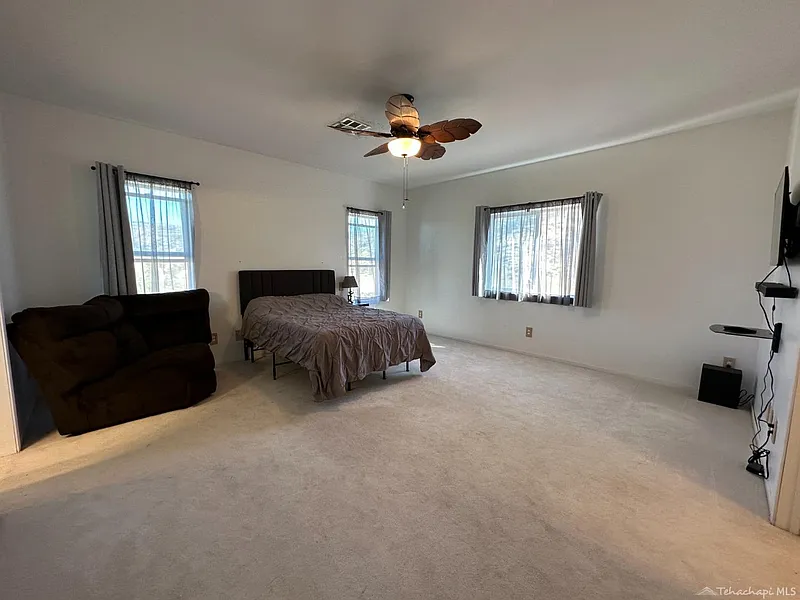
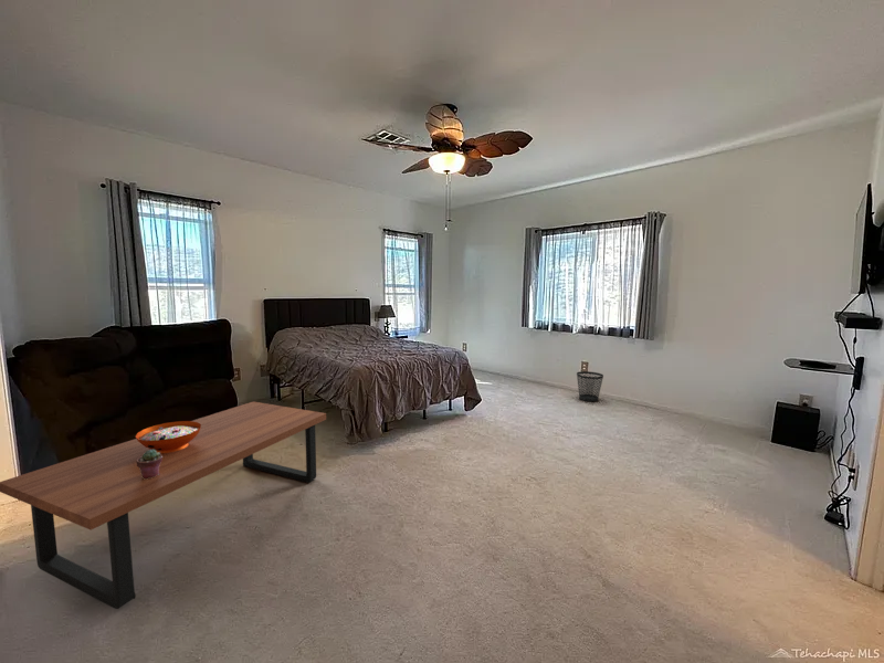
+ coffee table (200, 477)
+ decorative bowl (170, 438)
+ wastebasket (589, 387)
+ potted succulent (149, 462)
